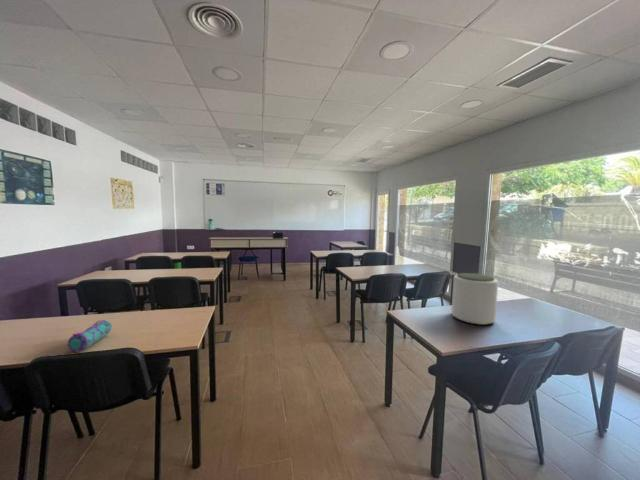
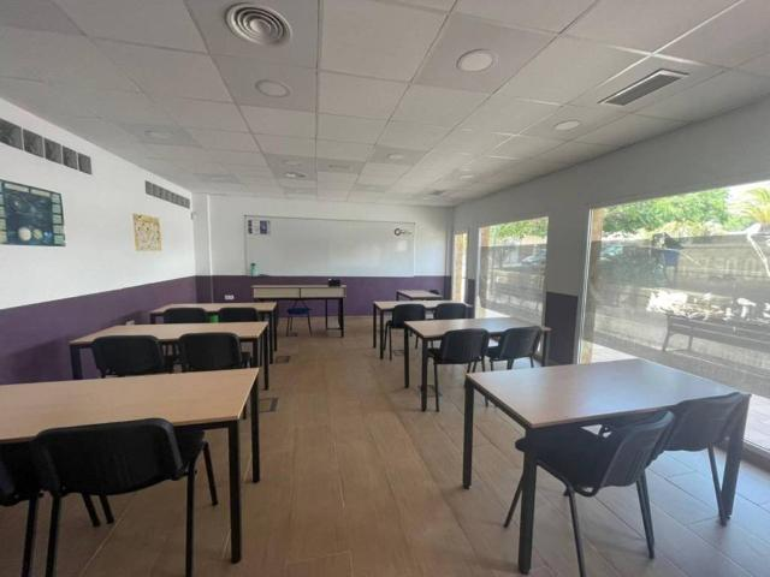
- plant pot (473, 297)
- pencil case (90, 334)
